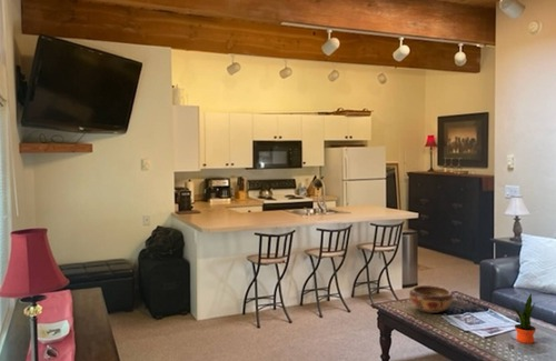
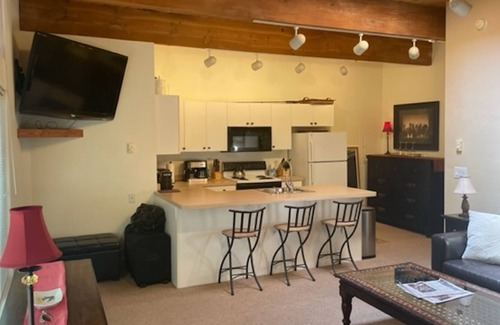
- potted plant (525, 318)
- decorative bowl (430, 300)
